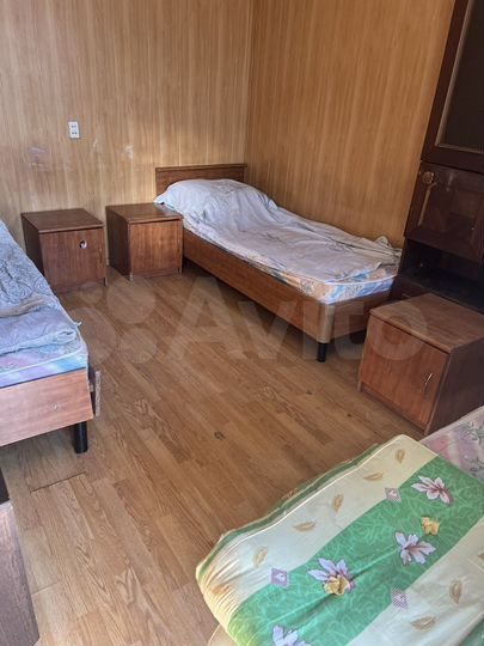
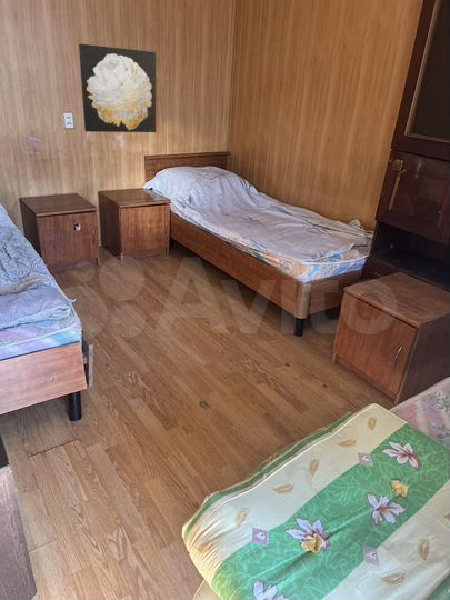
+ wall art (120, 91)
